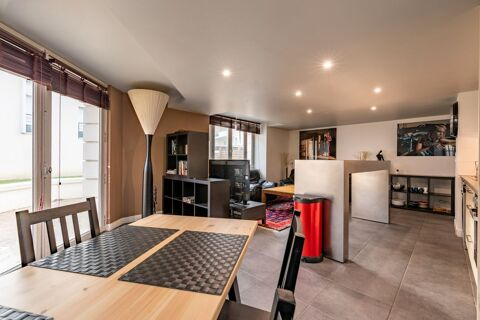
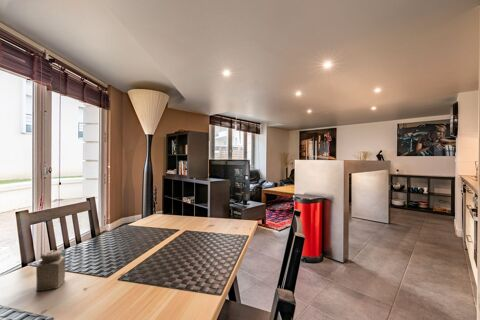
+ salt shaker (51, 268)
